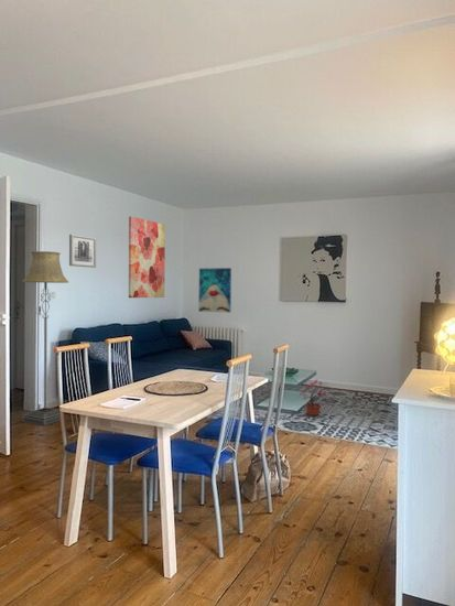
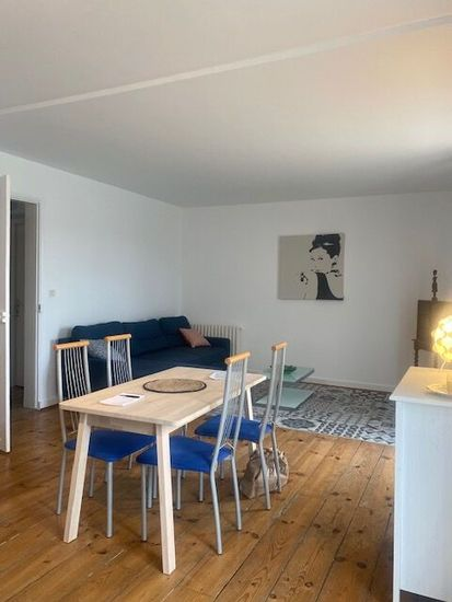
- potted plant (312, 397)
- wall art (214, 290)
- floor lamp (45, 336)
- wall art (148, 259)
- wall art (83, 251)
